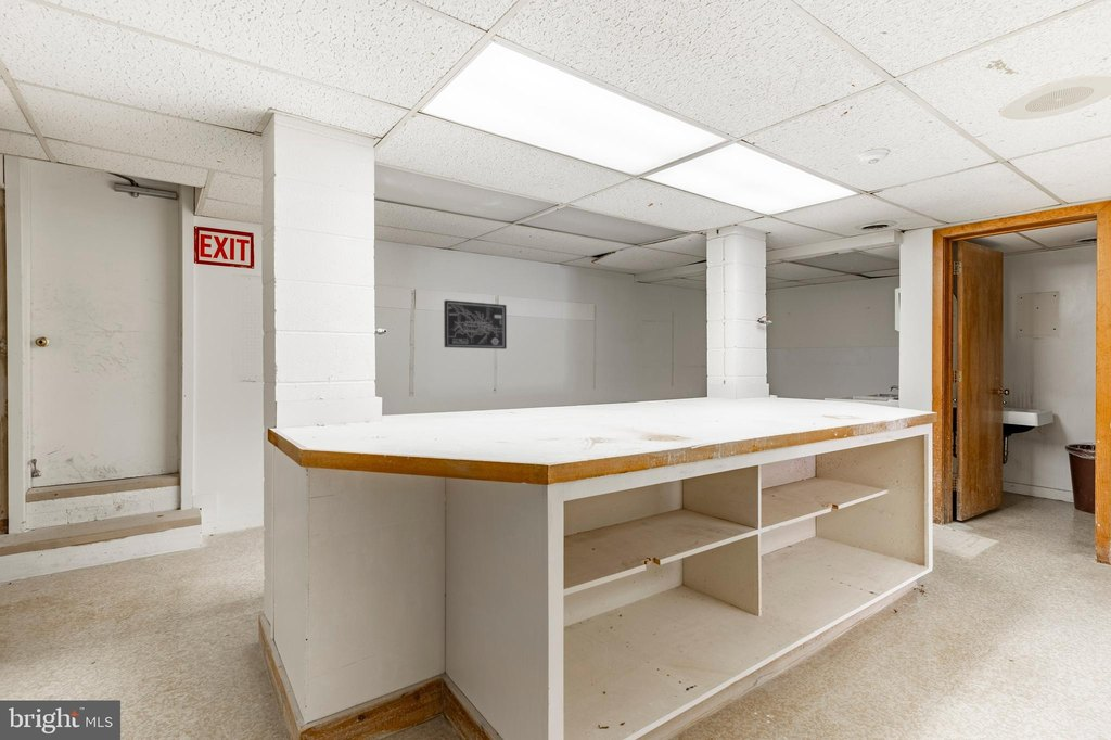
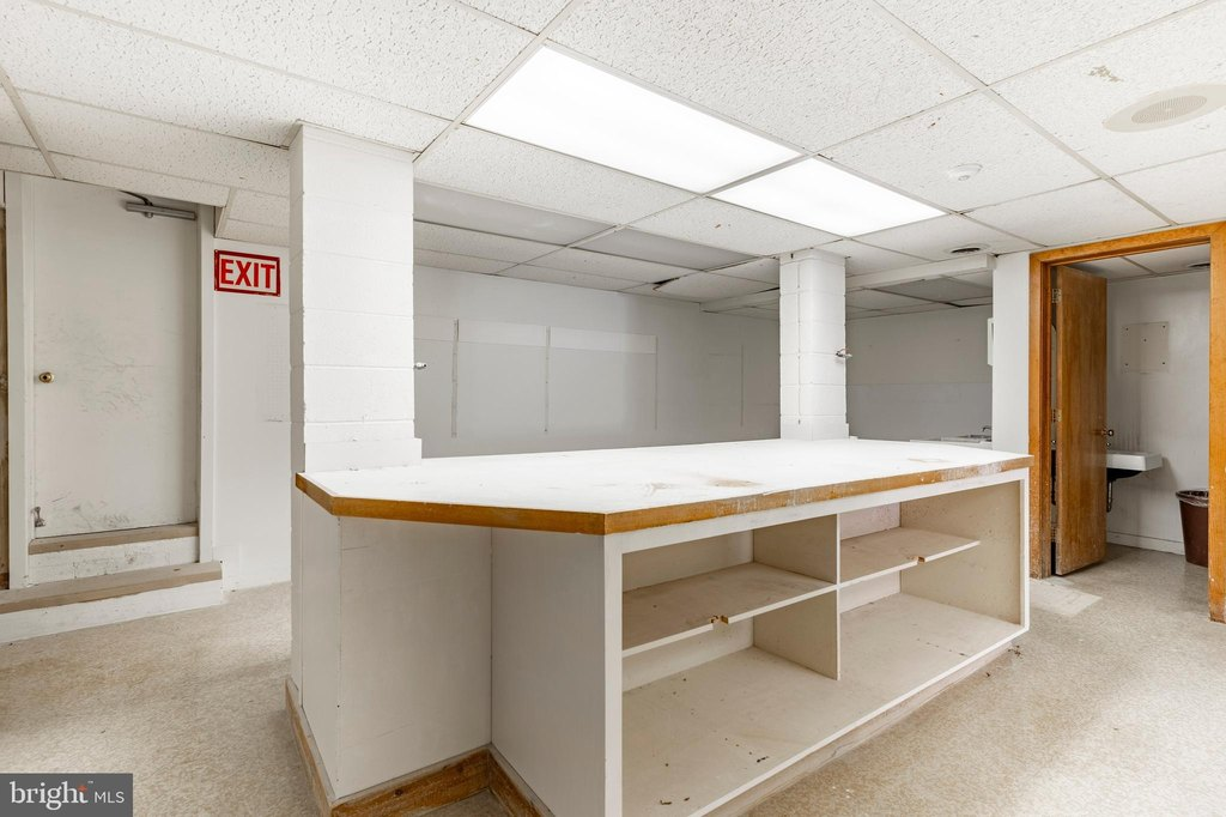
- wall art (475, 324)
